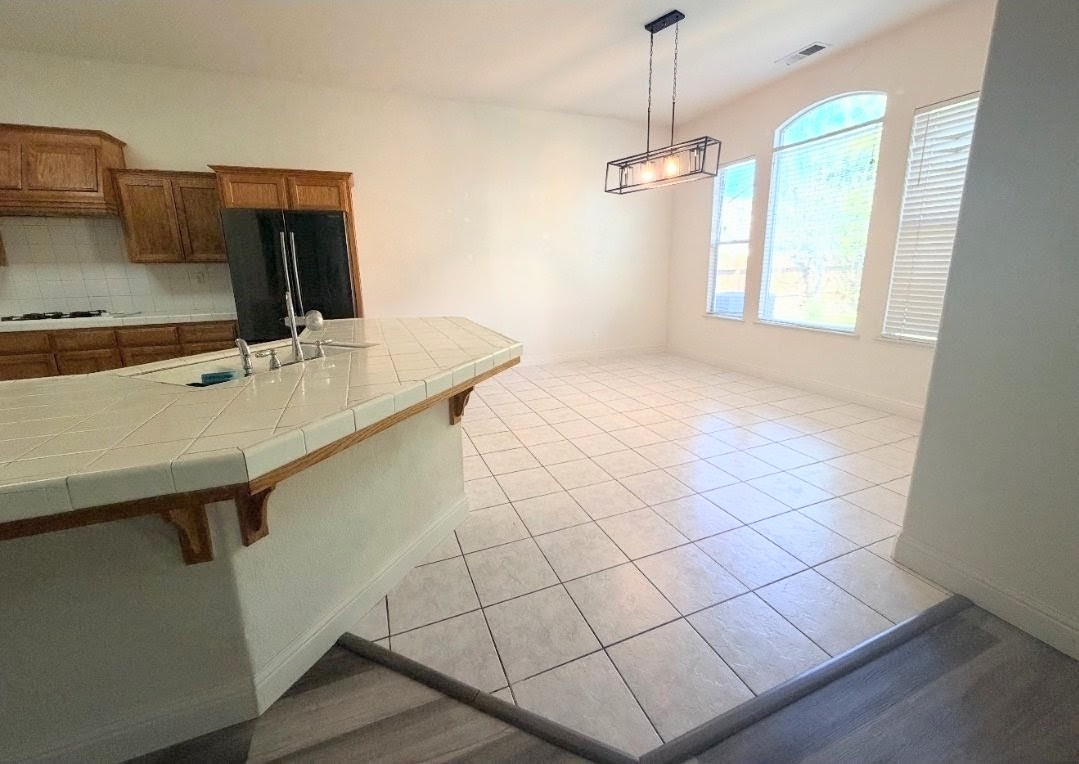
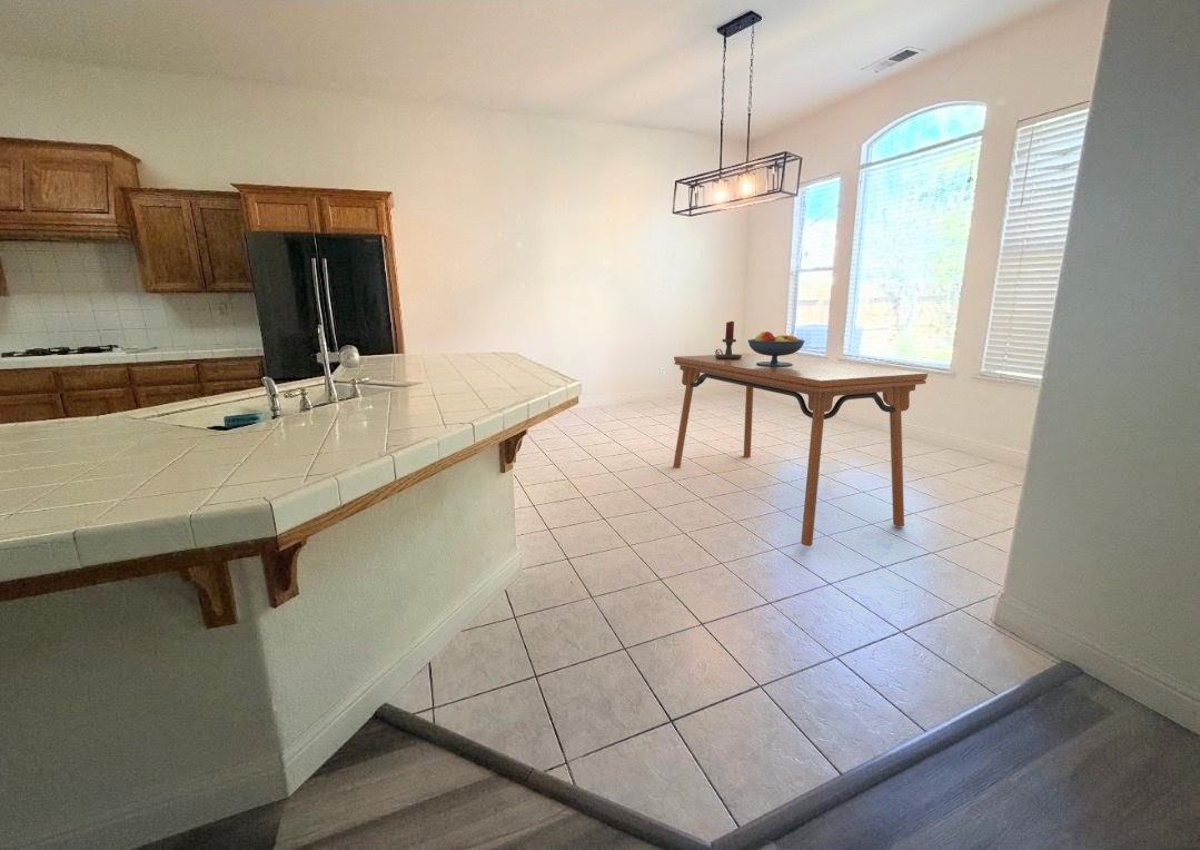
+ candle holder (726, 339)
+ dining table (751, 429)
+ fruit bowl (775, 347)
